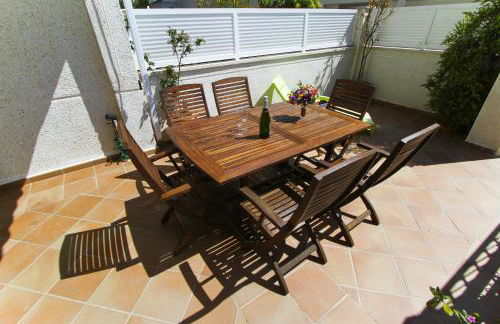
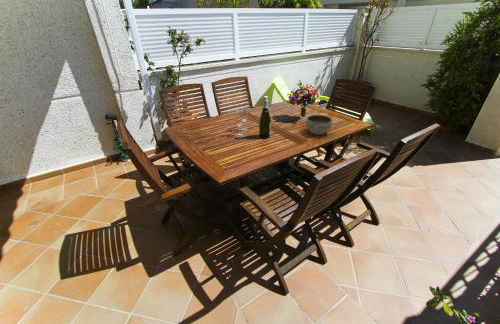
+ bowl (318, 125)
